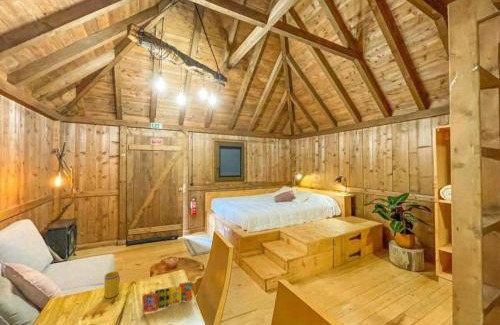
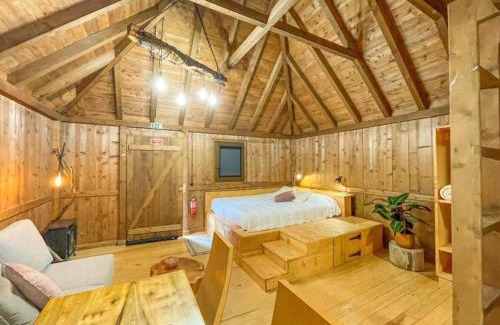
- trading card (168, 297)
- mug (113, 283)
